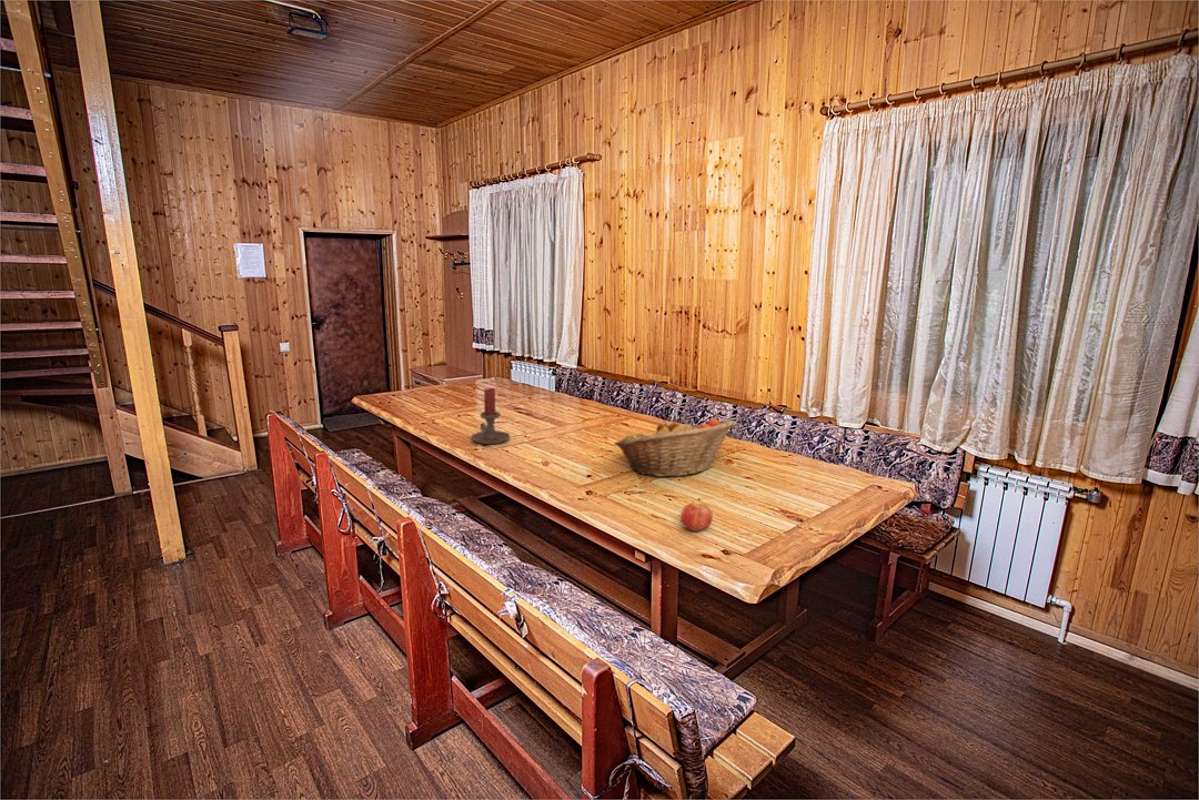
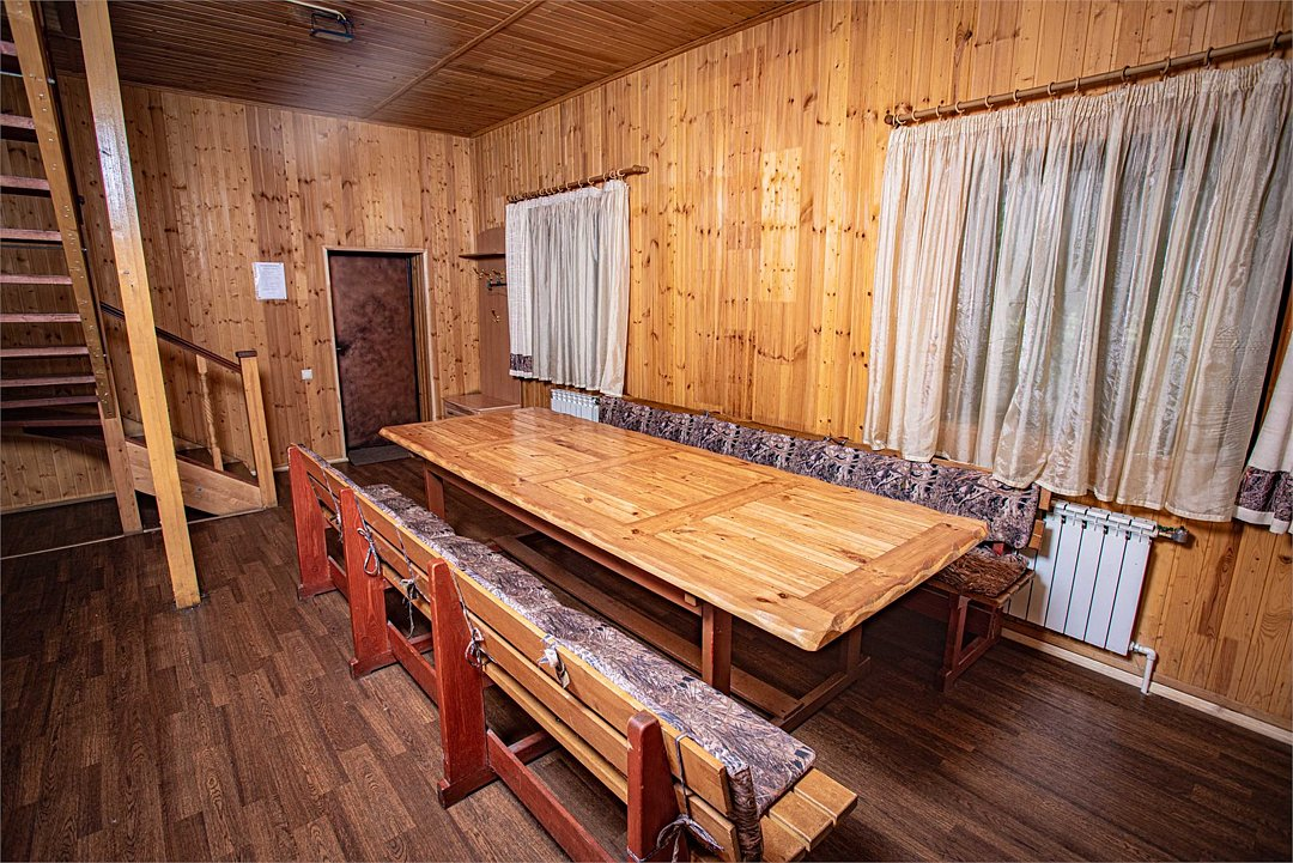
- fruit (696, 517)
- fruit basket (675, 442)
- candle holder (487, 413)
